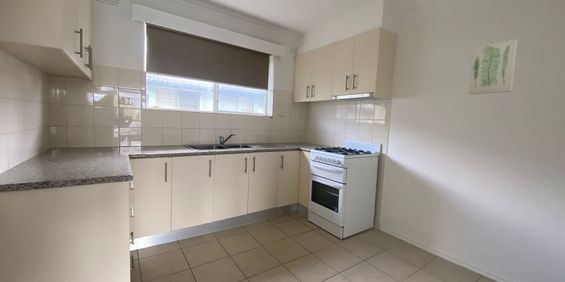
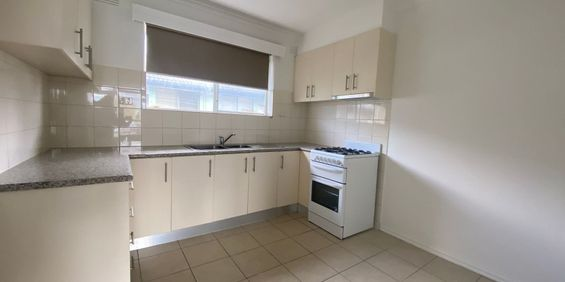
- wall art (491, 68)
